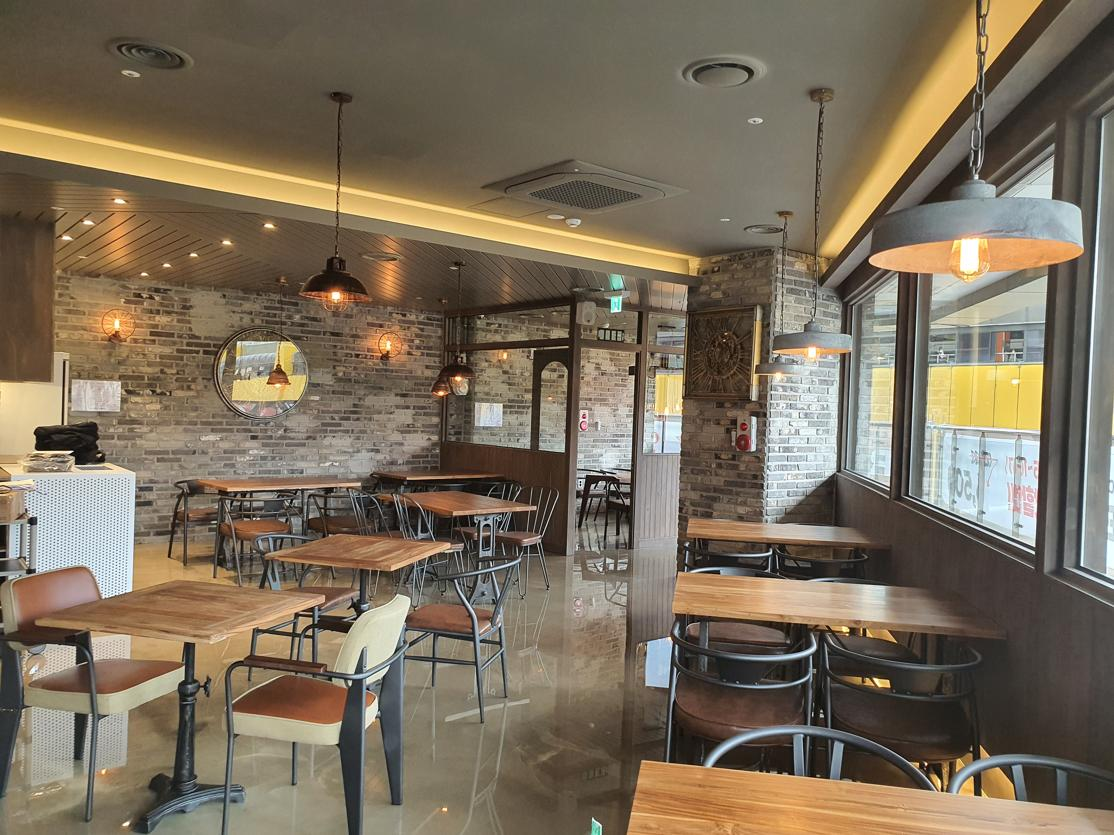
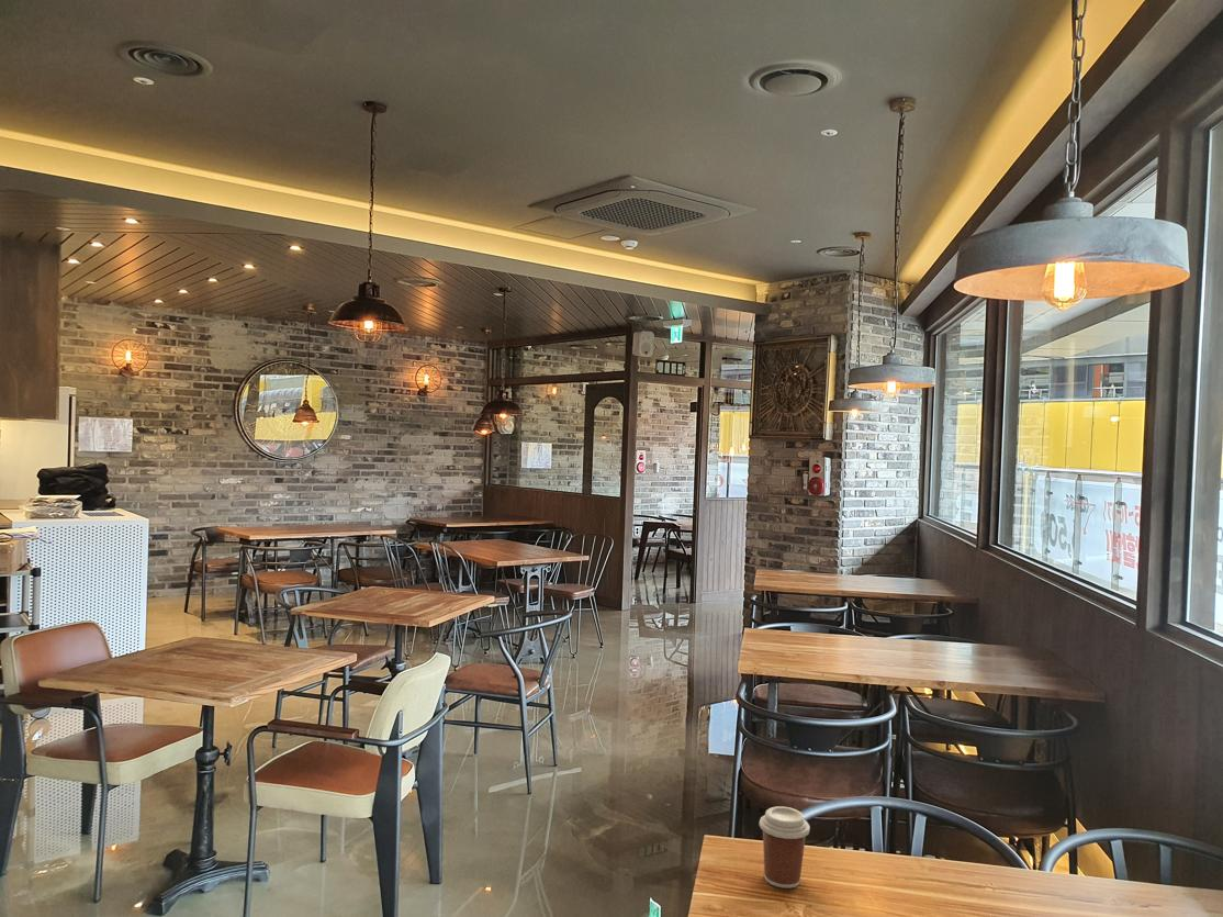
+ coffee cup (783, 847)
